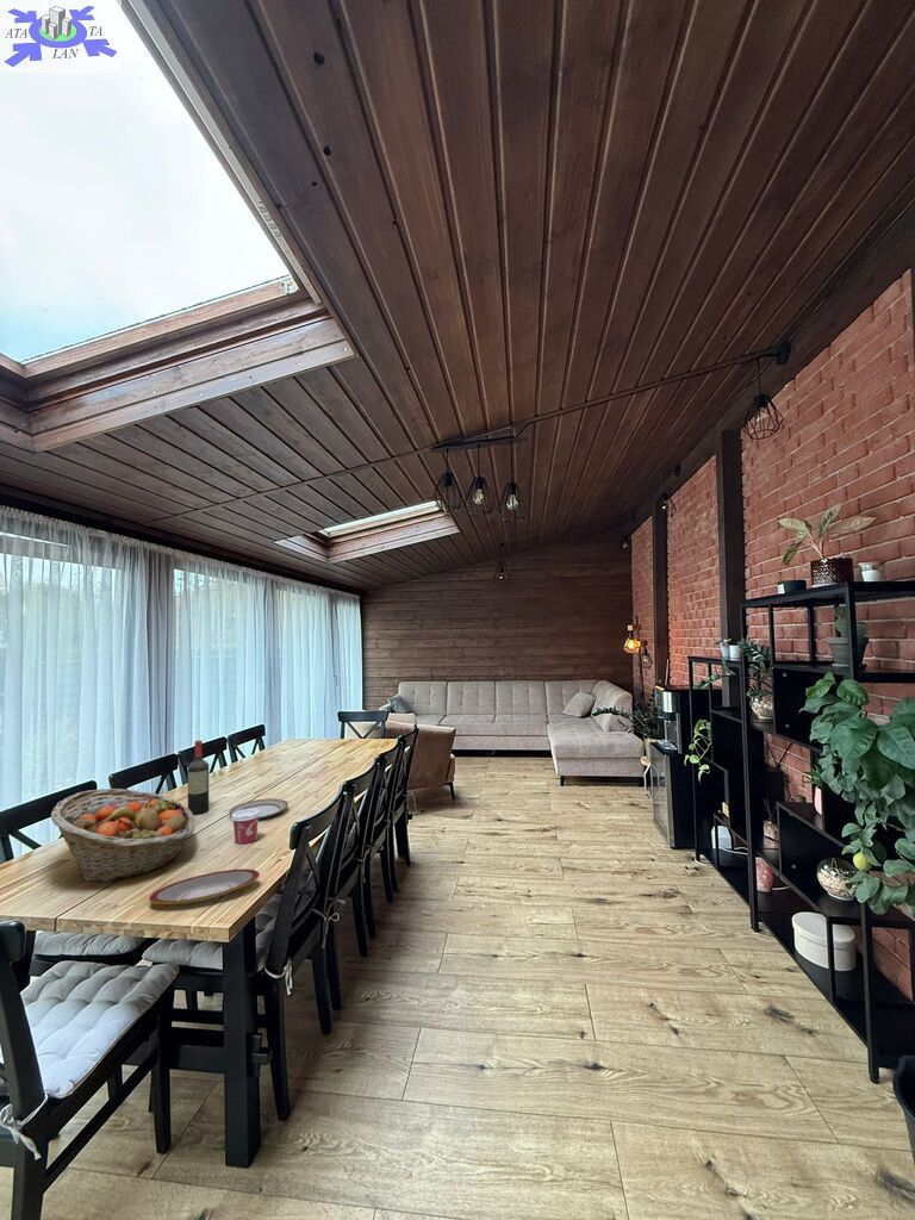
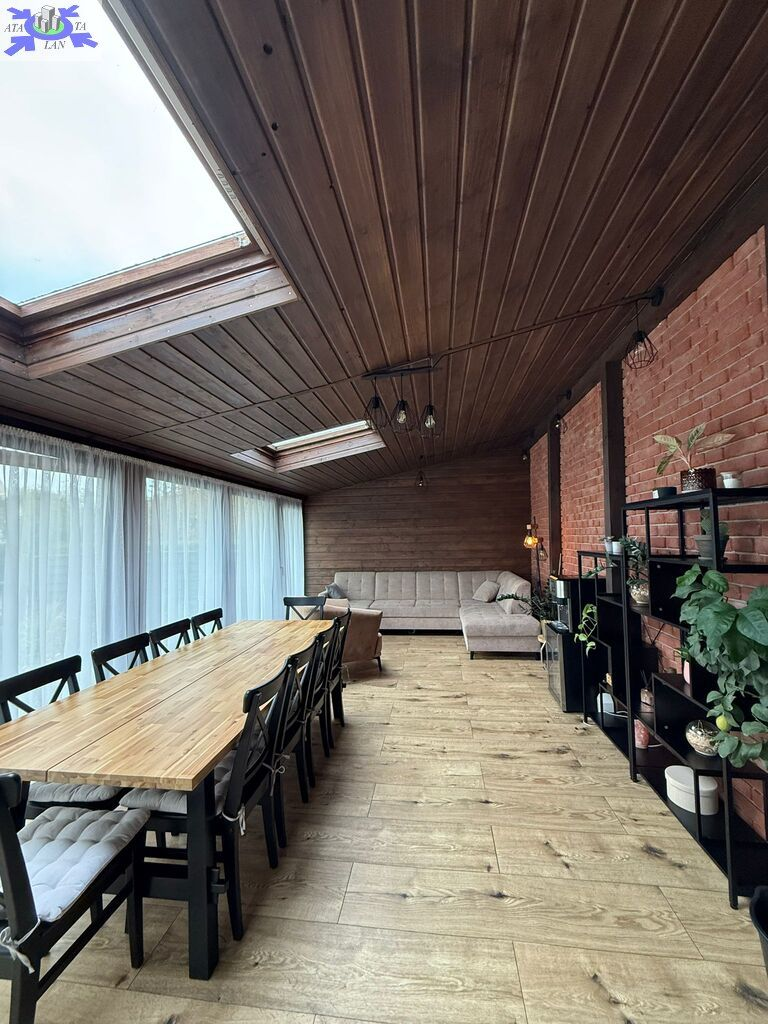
- cup (245, 826)
- plate (206, 889)
- plate (259, 809)
- wine bottle (198, 776)
- fruit basket (127, 826)
